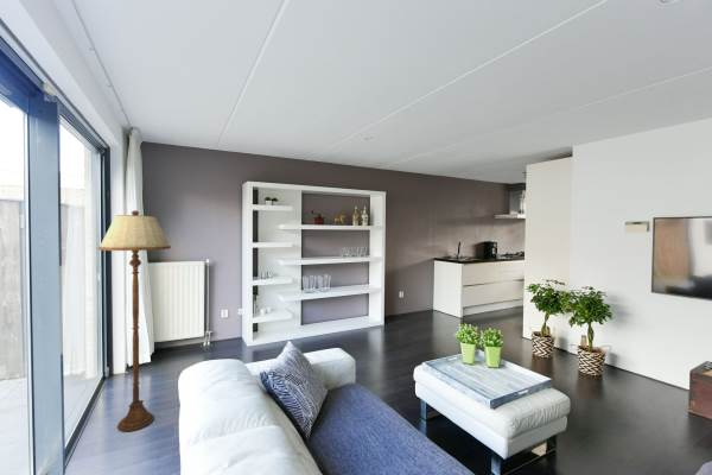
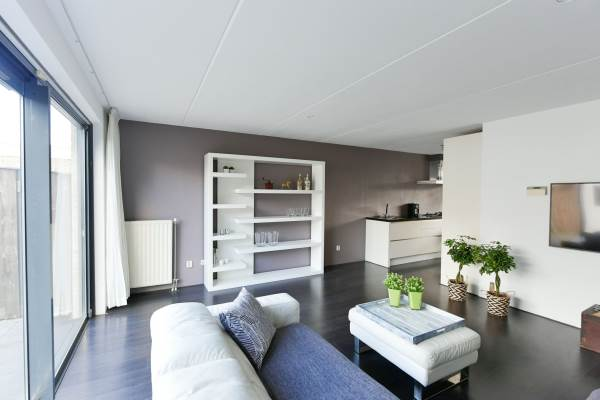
- floor lamp (135, 316)
